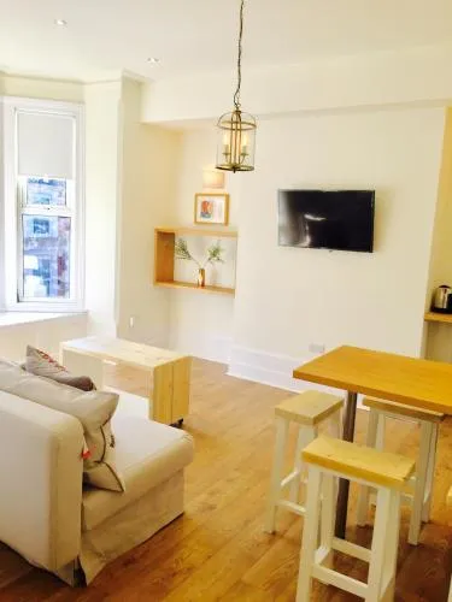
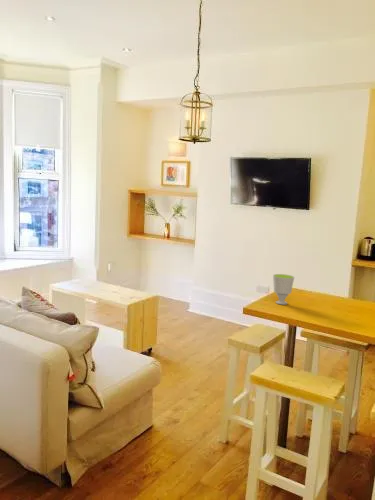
+ cup (282, 289)
